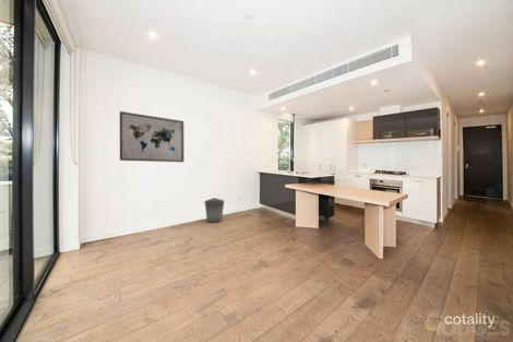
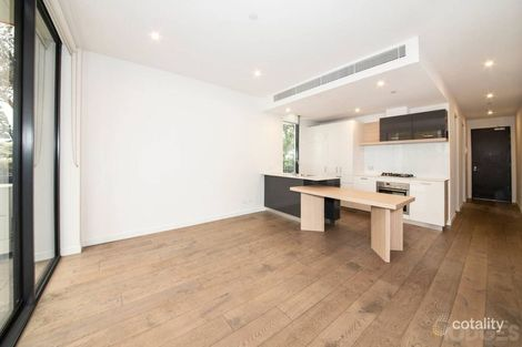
- wall art (154, 139)
- trash can (214, 209)
